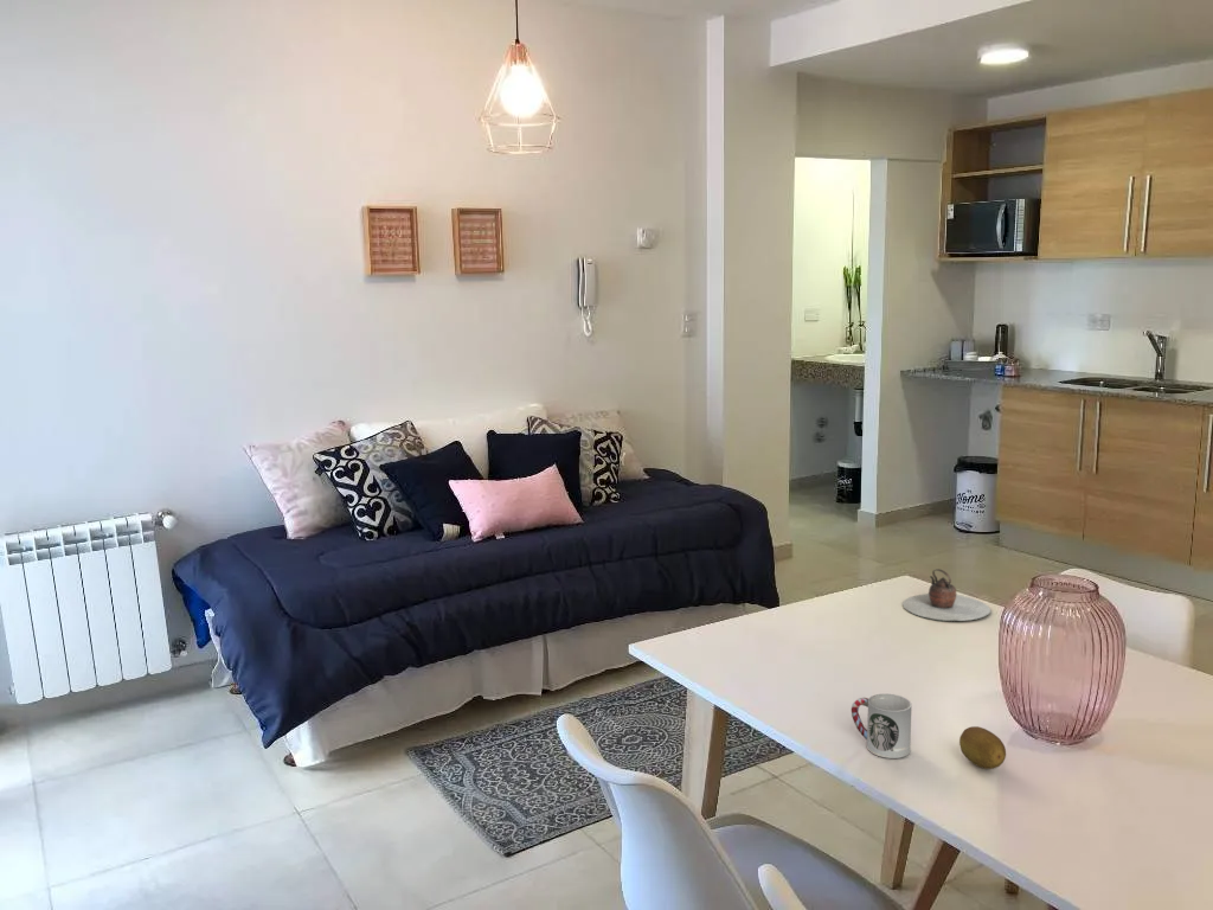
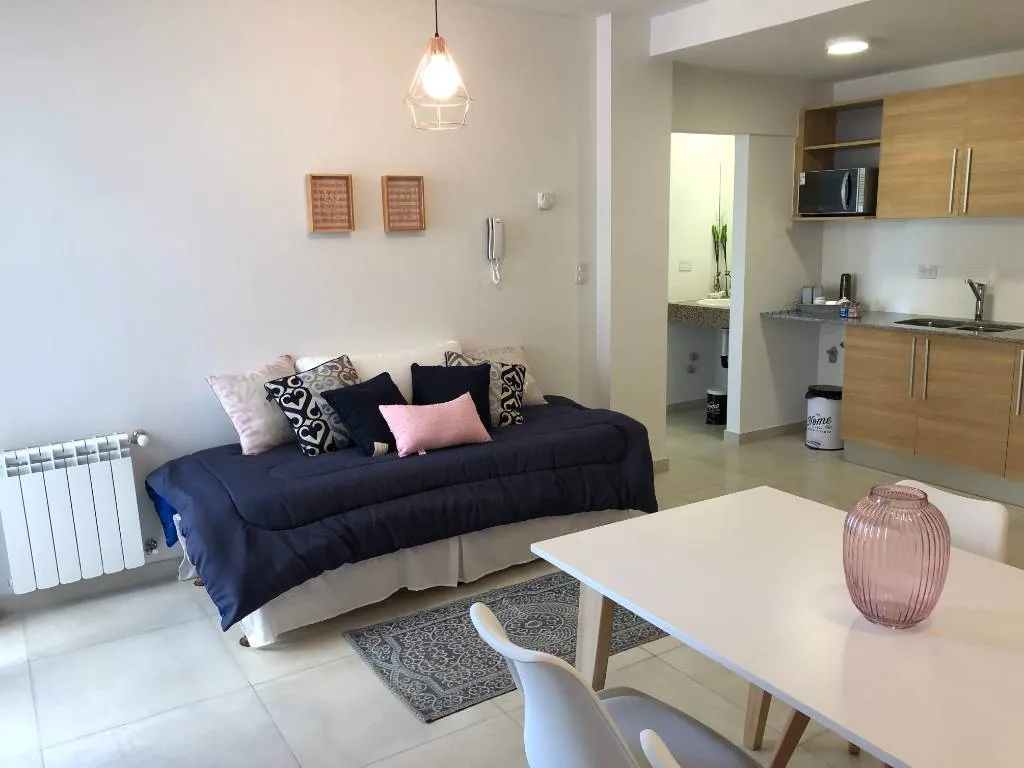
- cup (880, 723)
- fruit (982, 748)
- teapot (946, 589)
